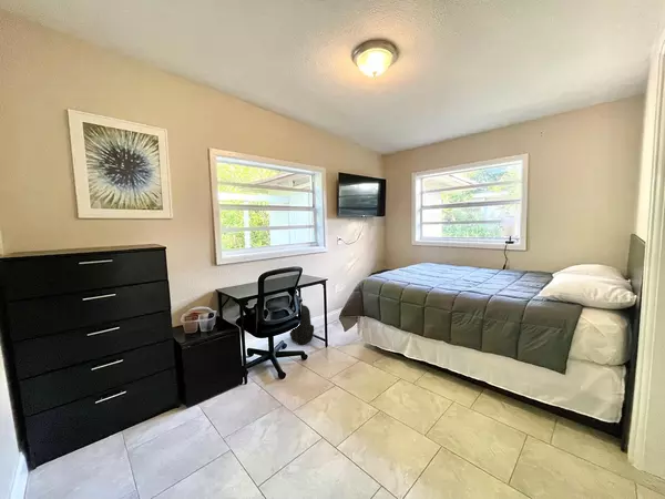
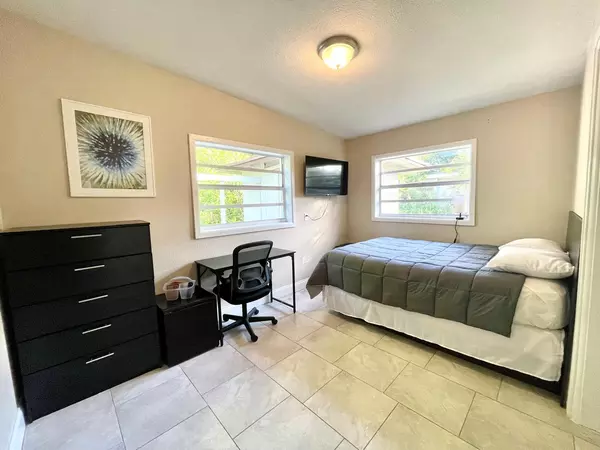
- backpack (301, 320)
